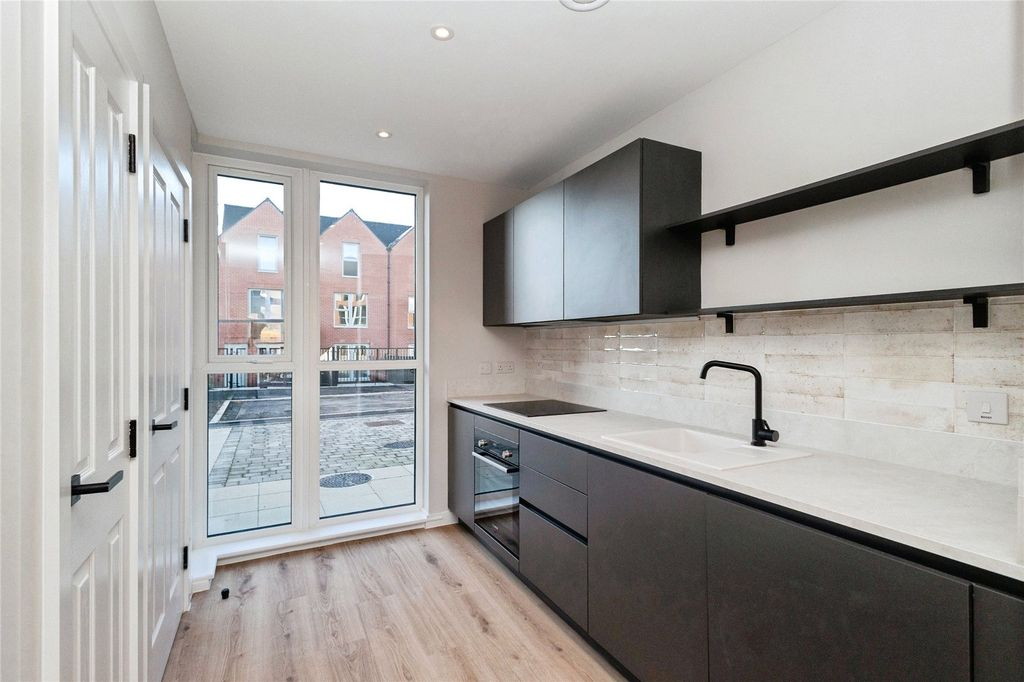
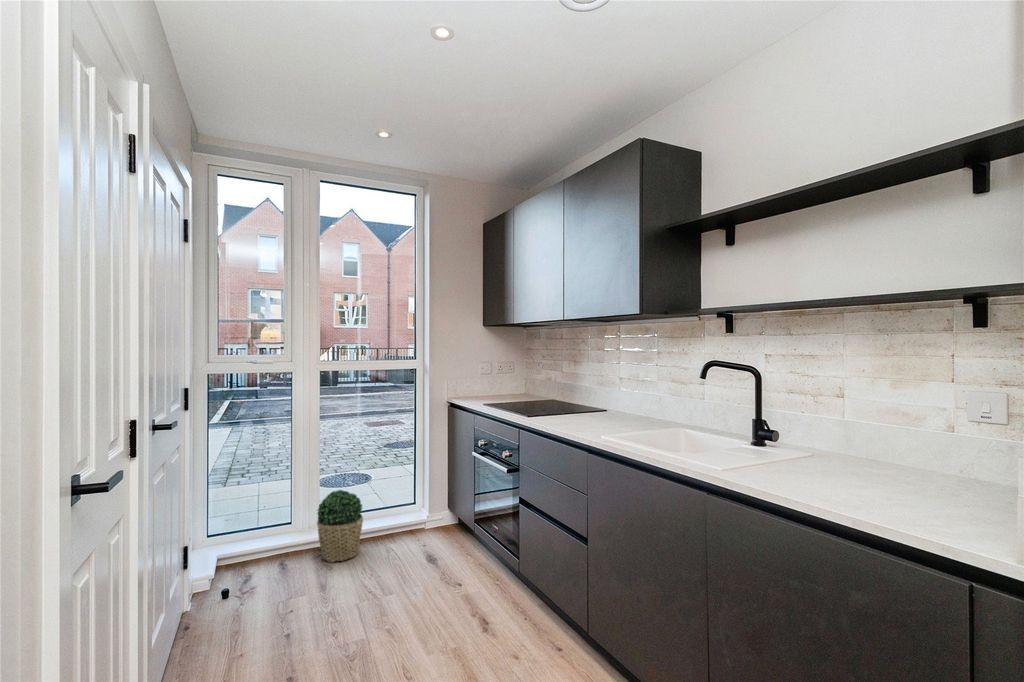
+ potted plant (340, 523)
